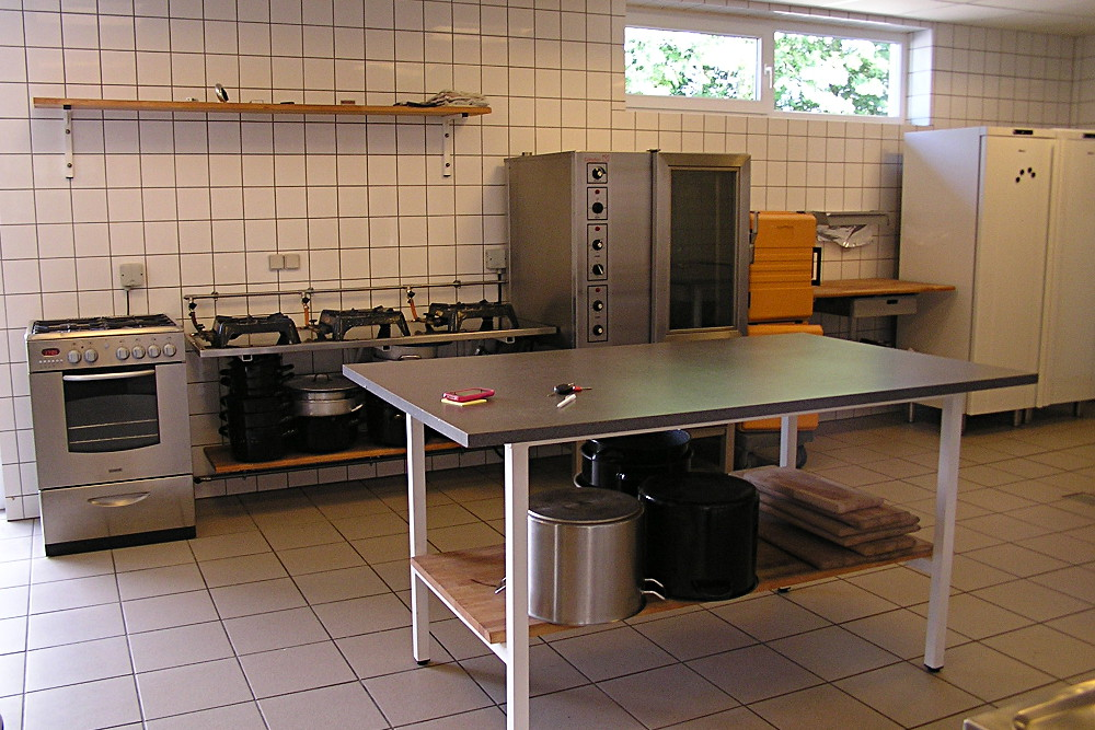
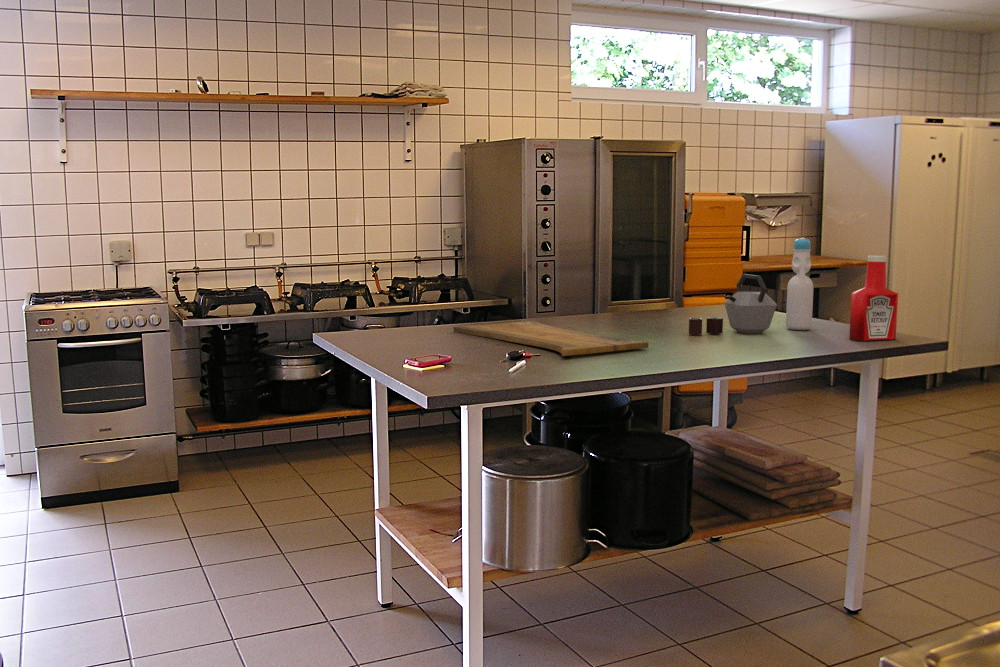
+ cutting board (545, 336)
+ bottle (800, 283)
+ kettle (729, 304)
+ soap bottle (874, 297)
